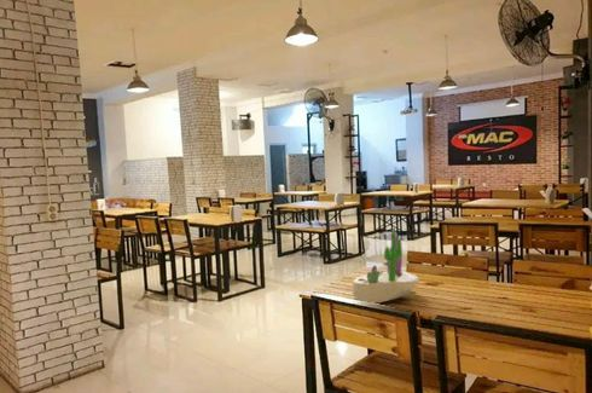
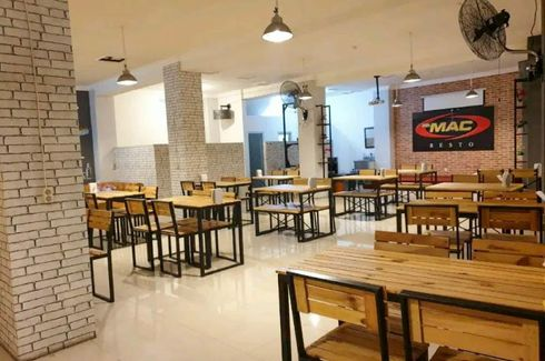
- succulent planter (385, 259)
